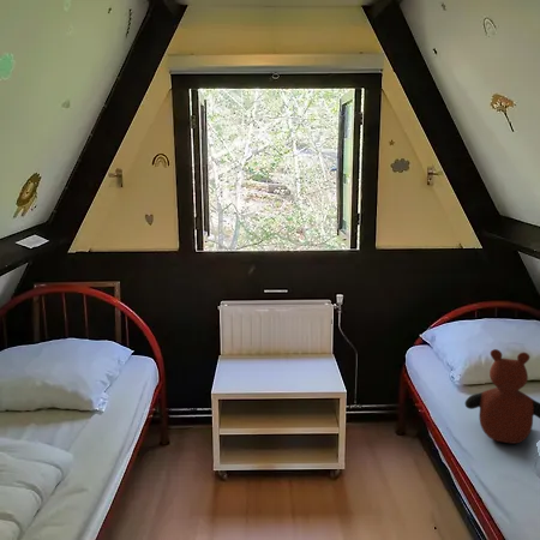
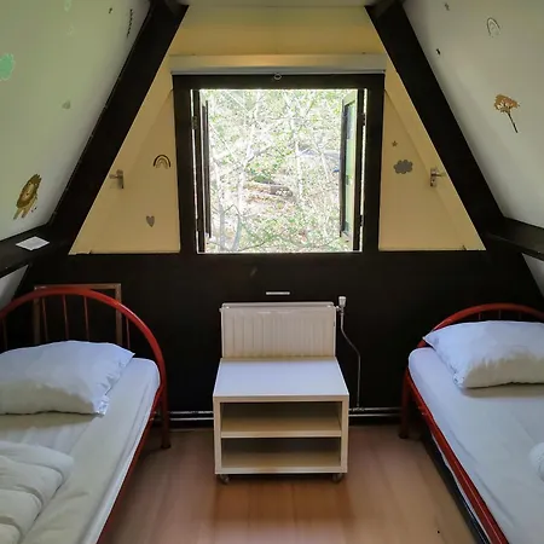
- teddy bear (506, 391)
